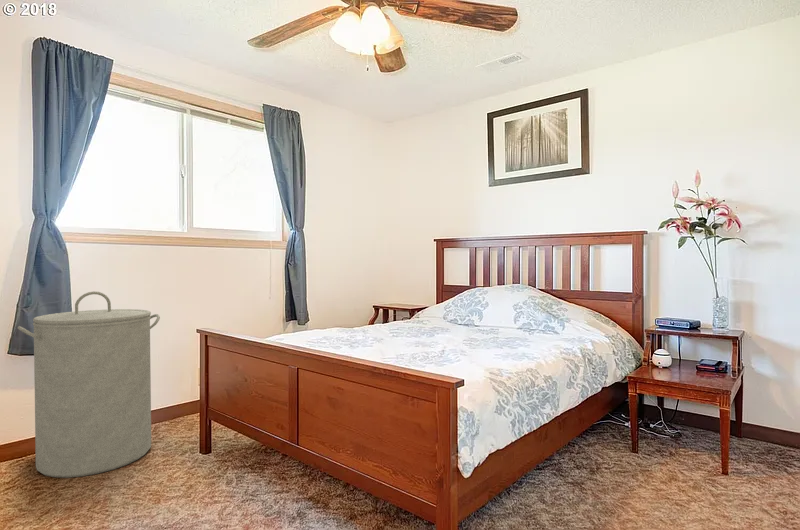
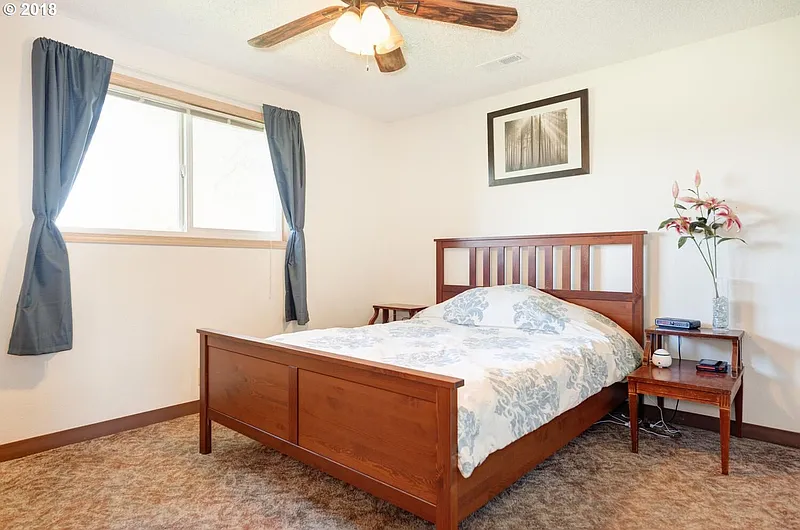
- laundry hamper (96, 373)
